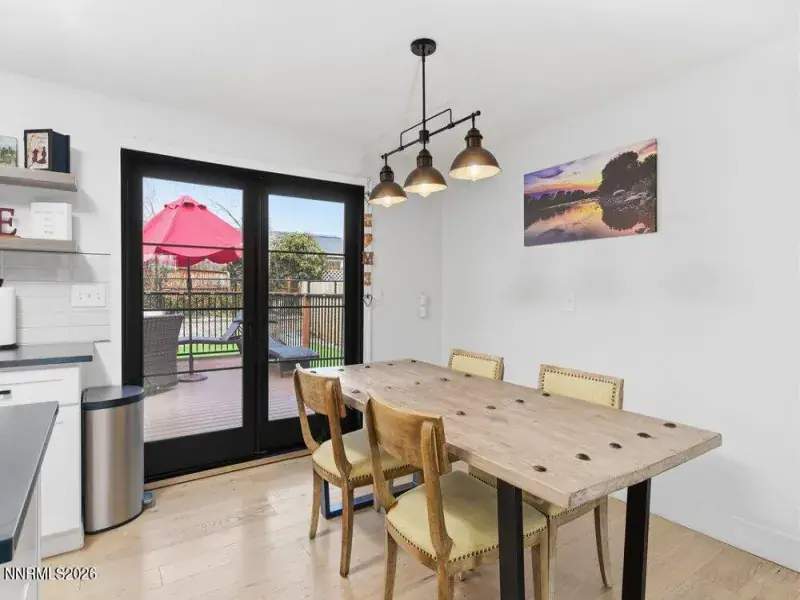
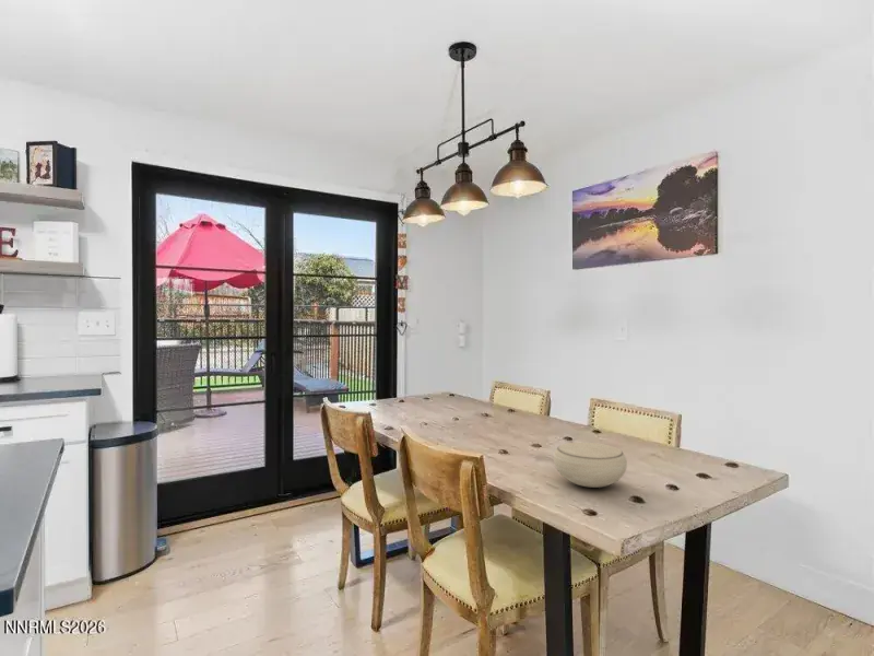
+ bowl (589, 466)
